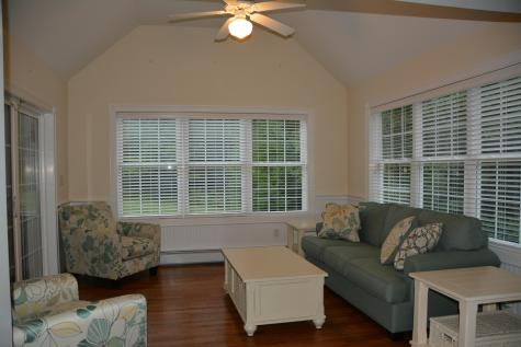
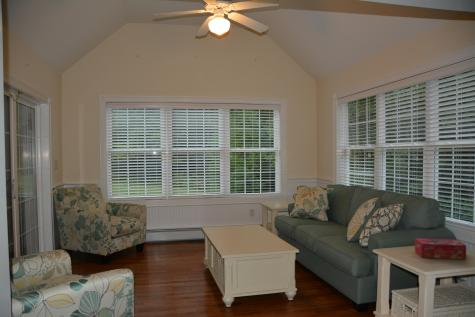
+ tissue box (439, 248)
